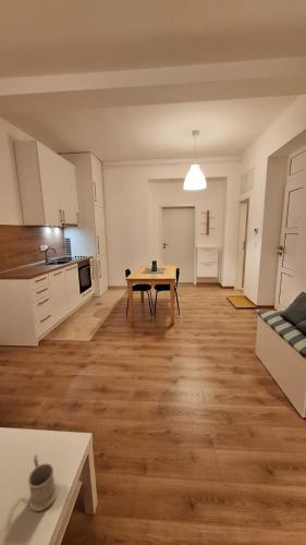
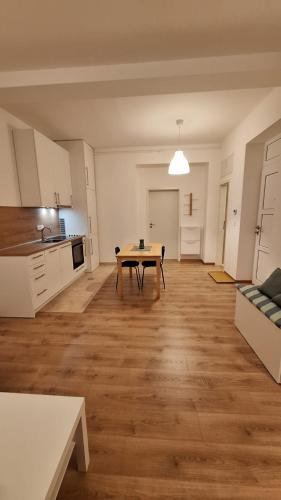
- mug (40, 477)
